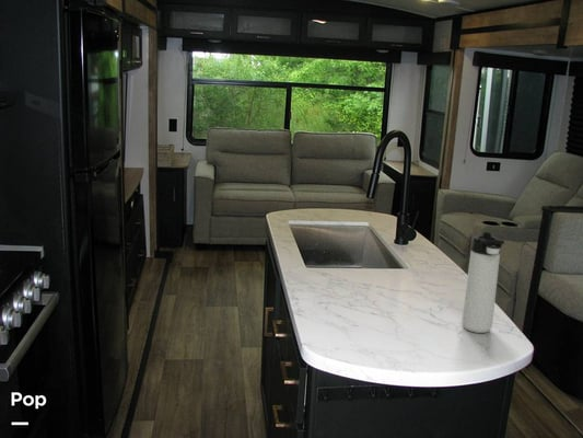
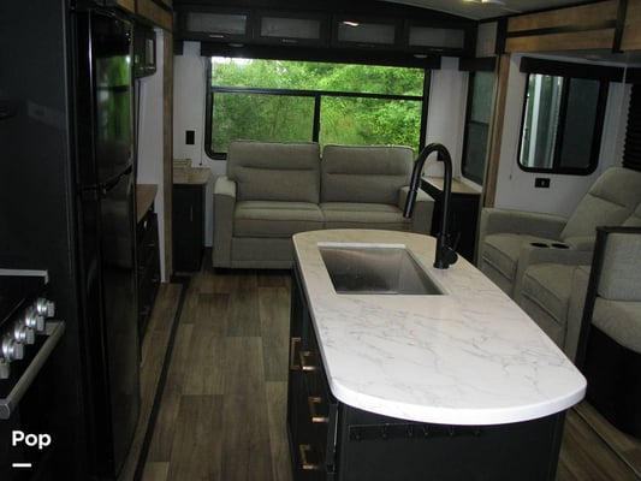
- thermos bottle (483, 284)
